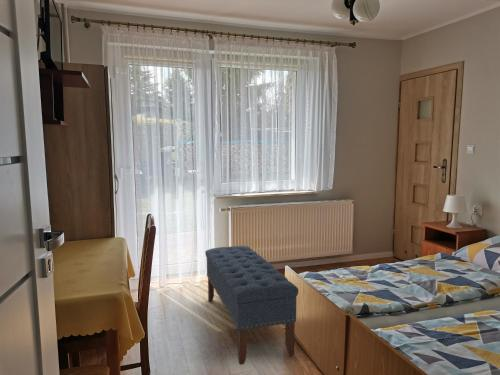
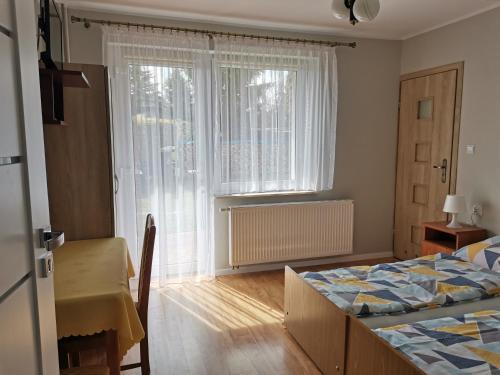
- bench (244, 293)
